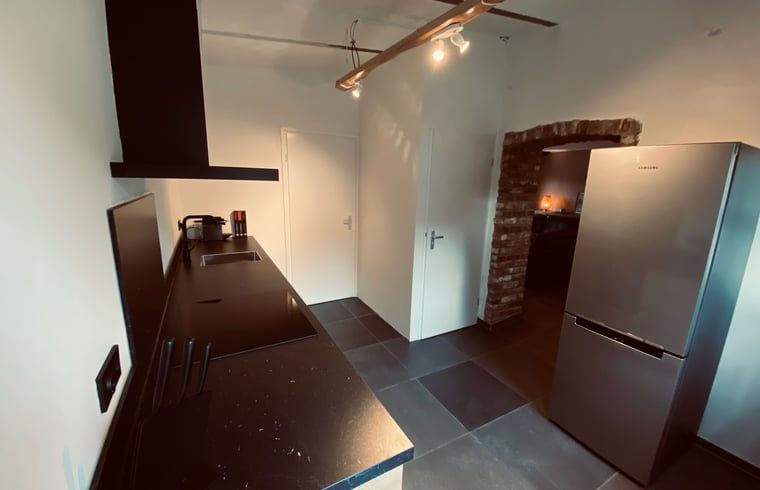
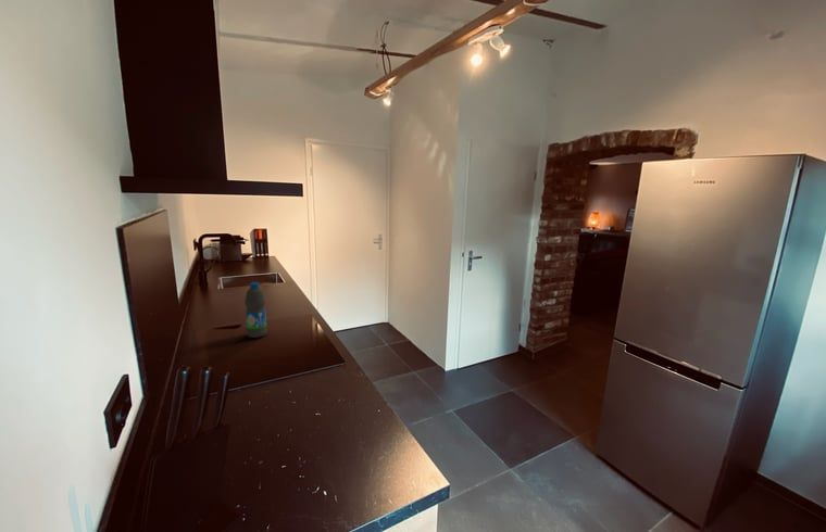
+ water bottle (255, 309)
